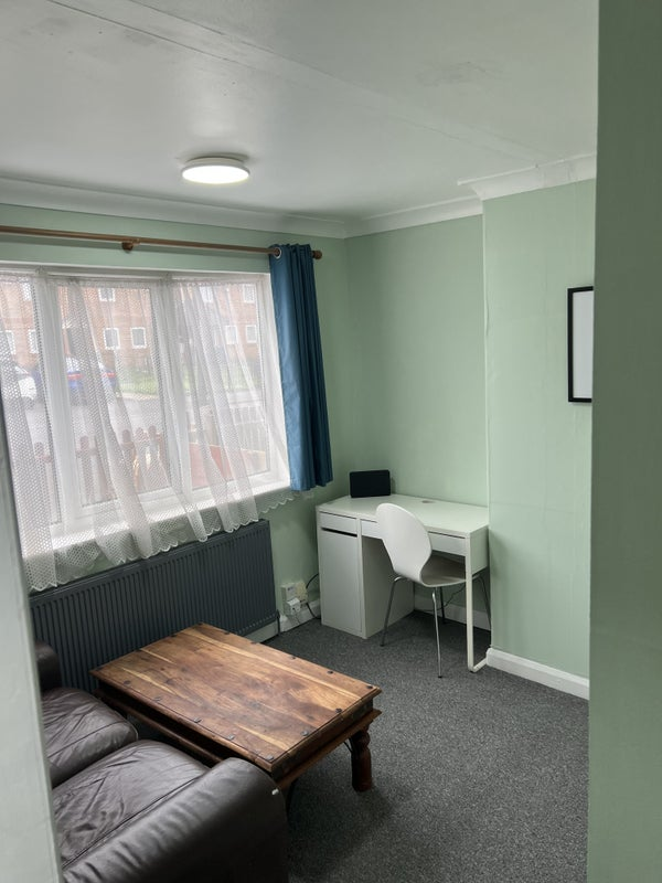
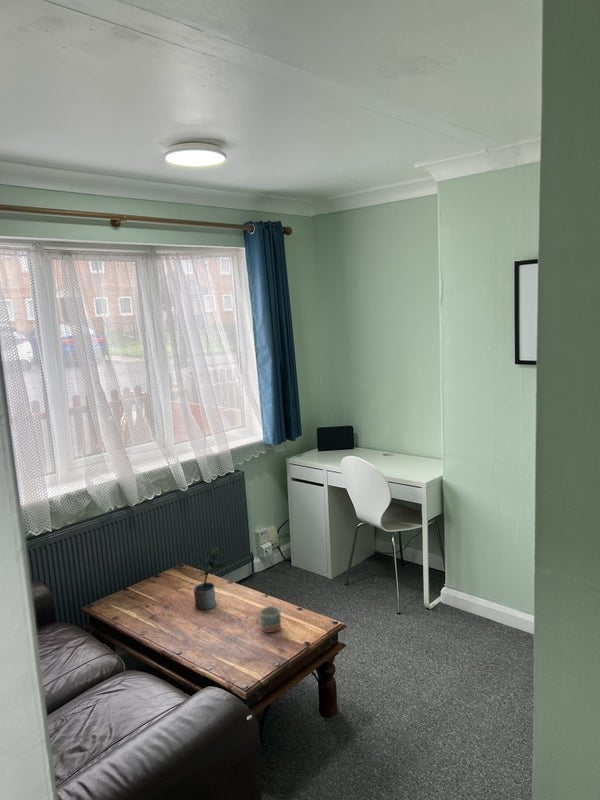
+ mug (267, 621)
+ potted plant (206, 579)
